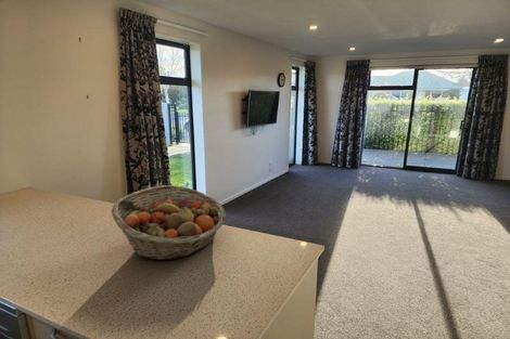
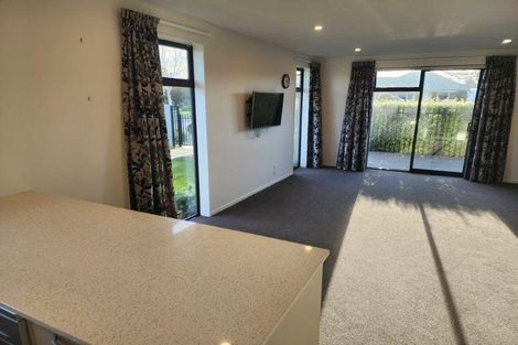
- fruit basket (173, 219)
